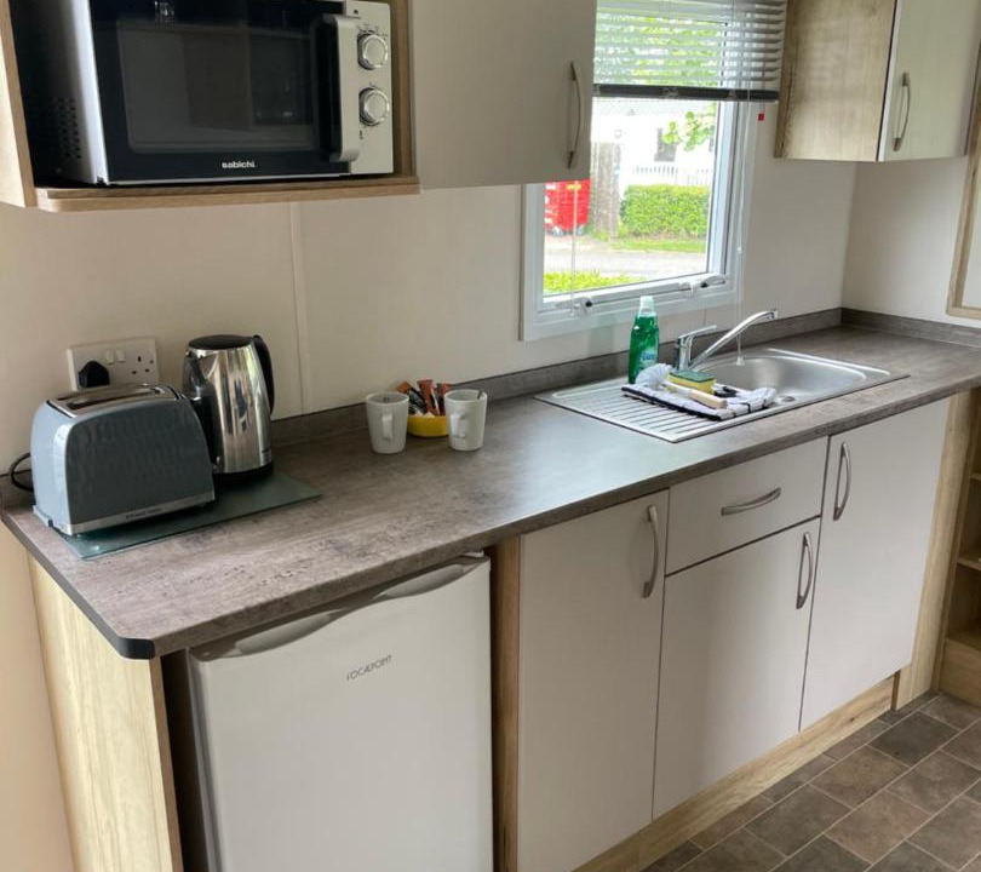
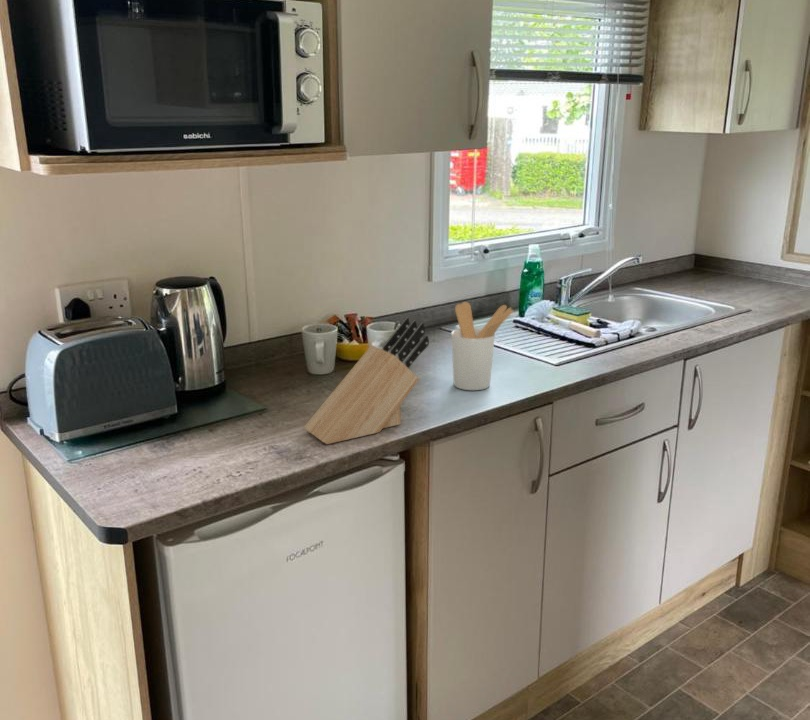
+ utensil holder (482, 345)
+ knife block (369, 376)
